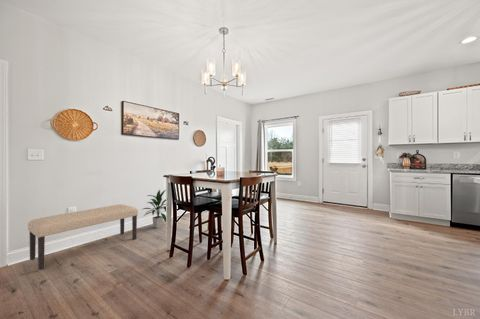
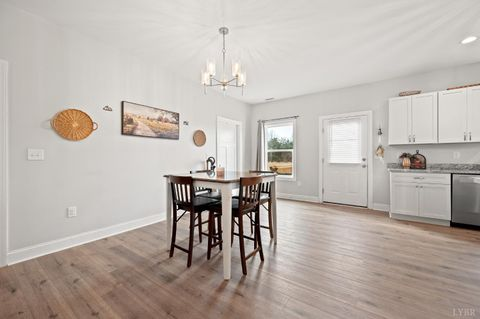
- indoor plant (158, 208)
- bench (87, 226)
